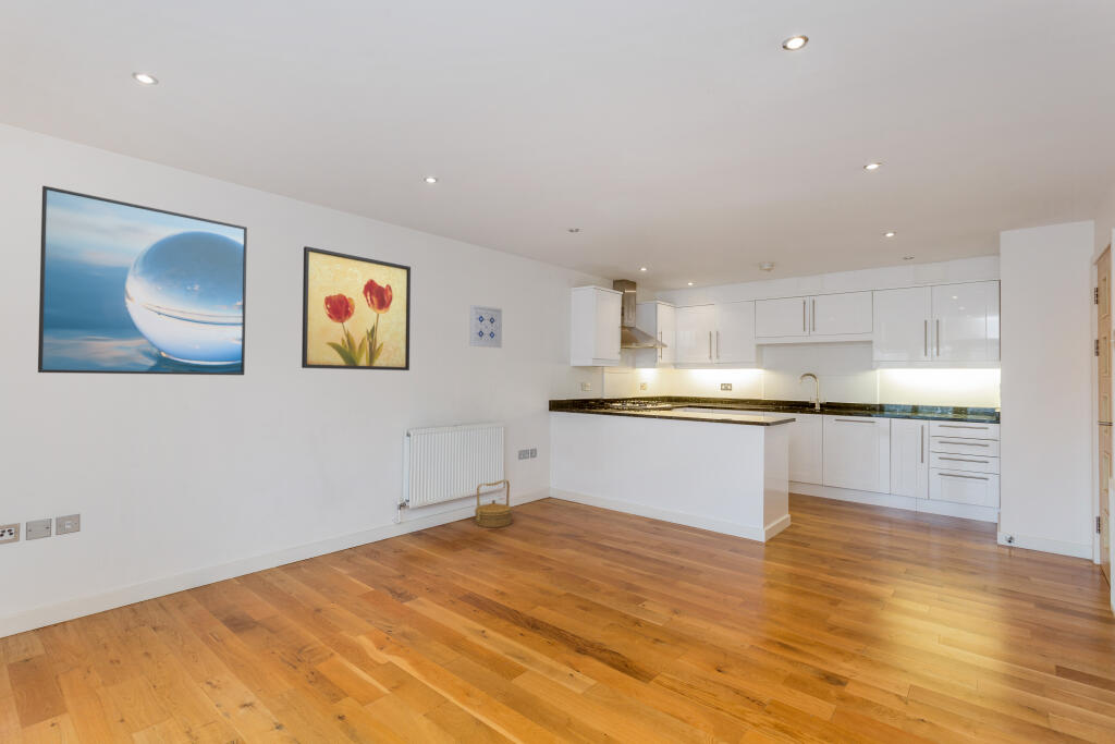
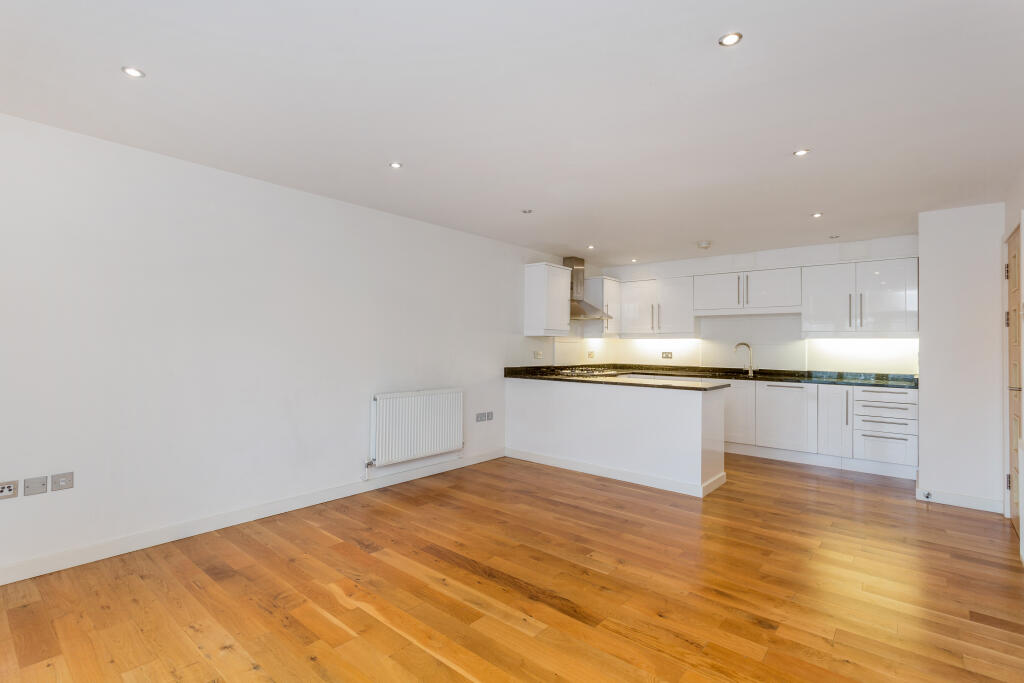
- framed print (155, 291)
- wall art (359, 313)
- wall art (486, 327)
- basket (493, 502)
